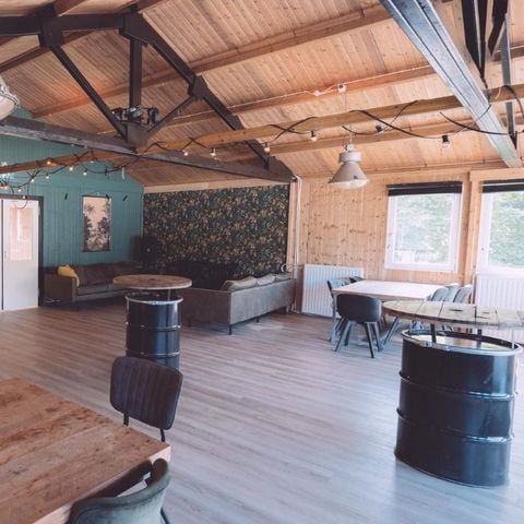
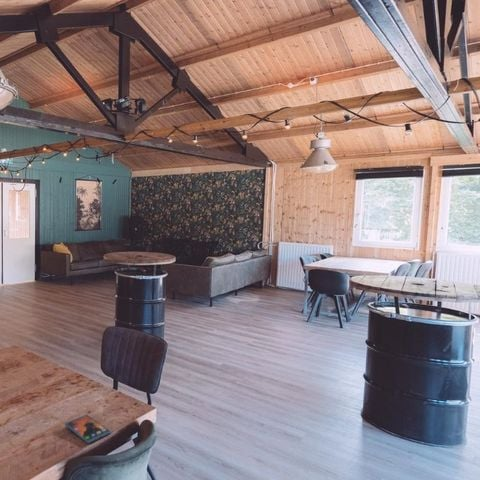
+ smartphone (87, 428)
